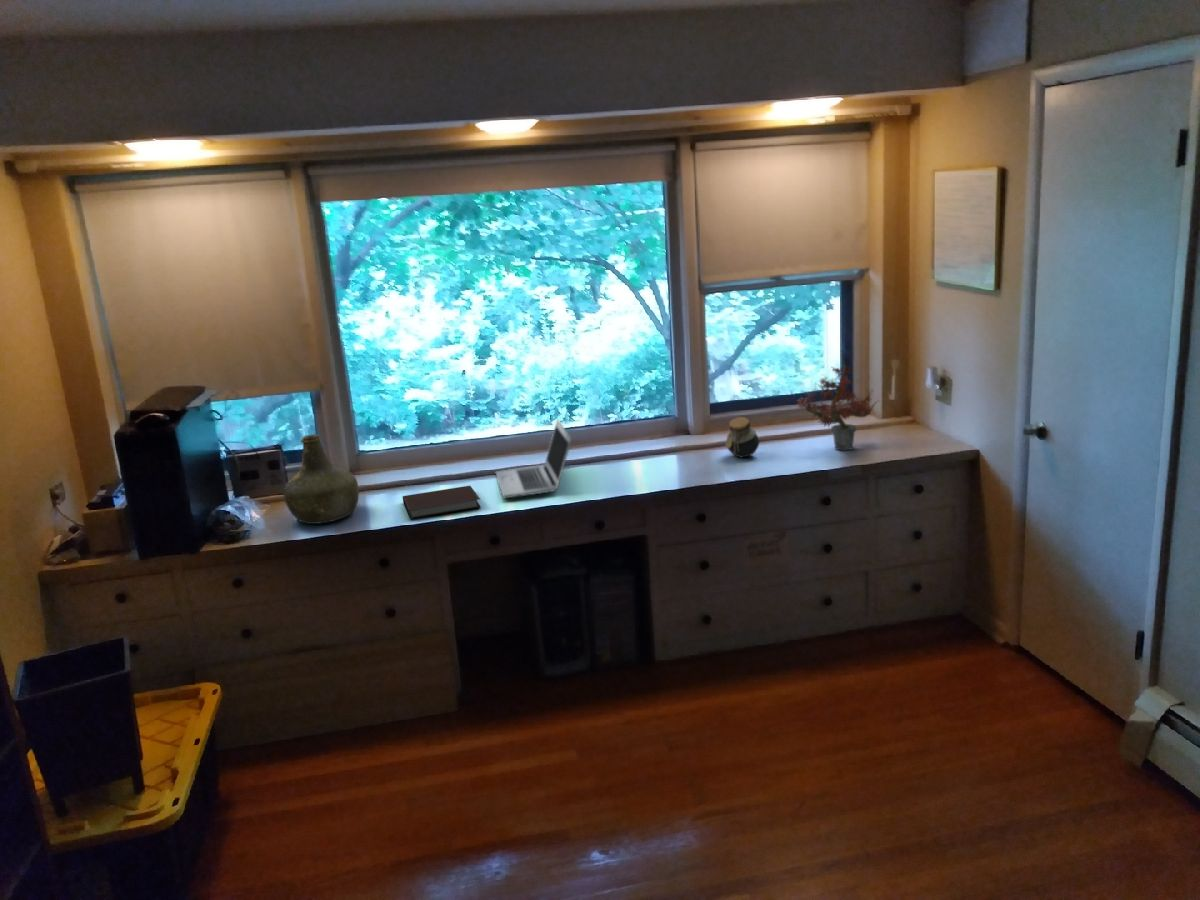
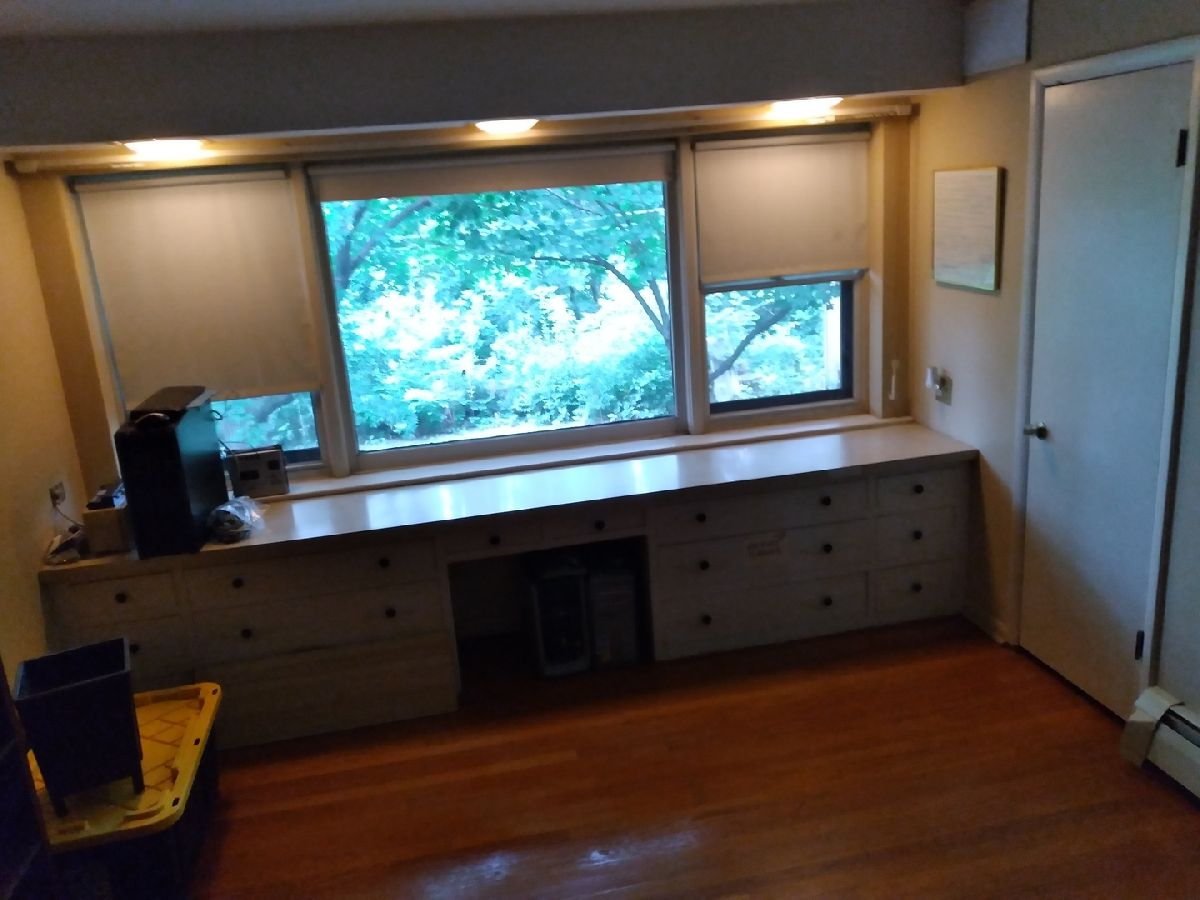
- bottle (319, 476)
- laptop (532, 466)
- potted plant (840, 400)
- notebook (440, 501)
- jar (740, 437)
